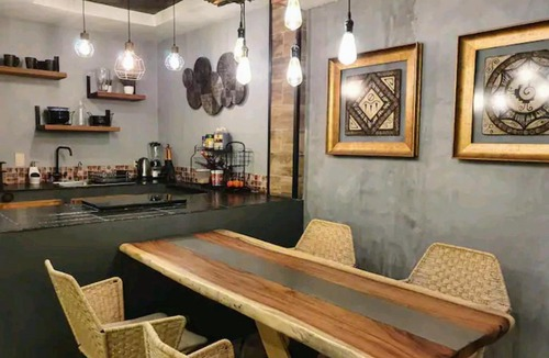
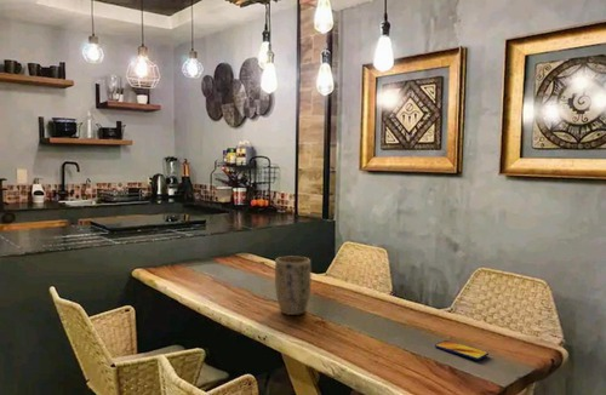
+ plant pot (292, 285)
+ smartphone (461, 349)
